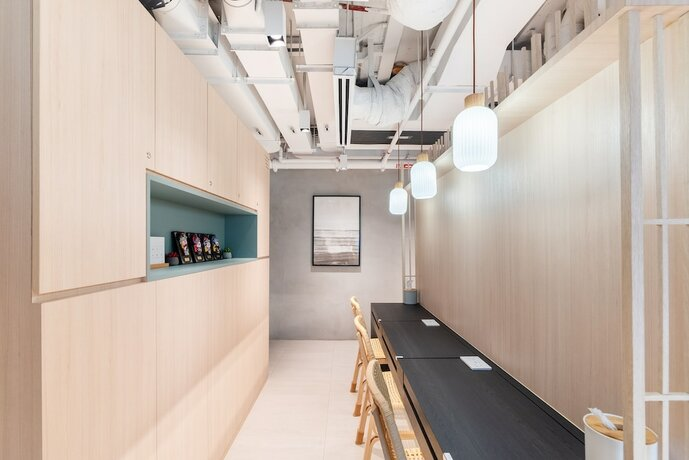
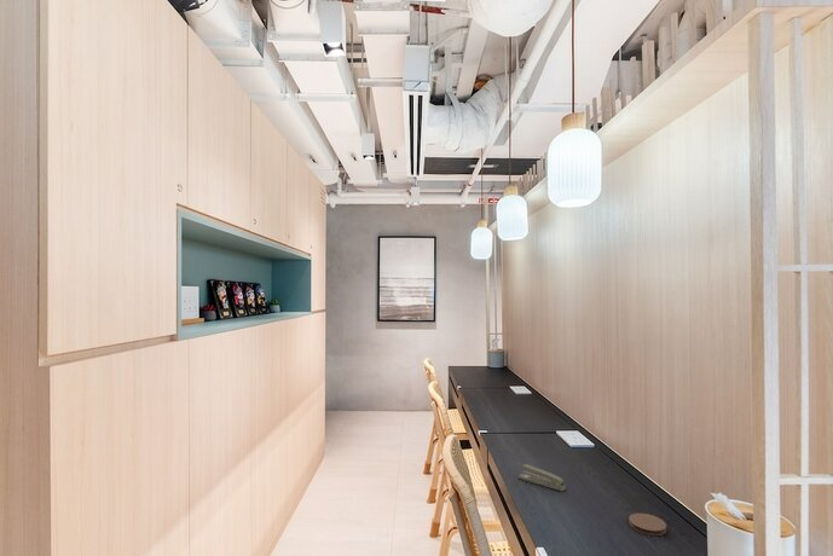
+ stapler (540, 476)
+ coaster (647, 523)
